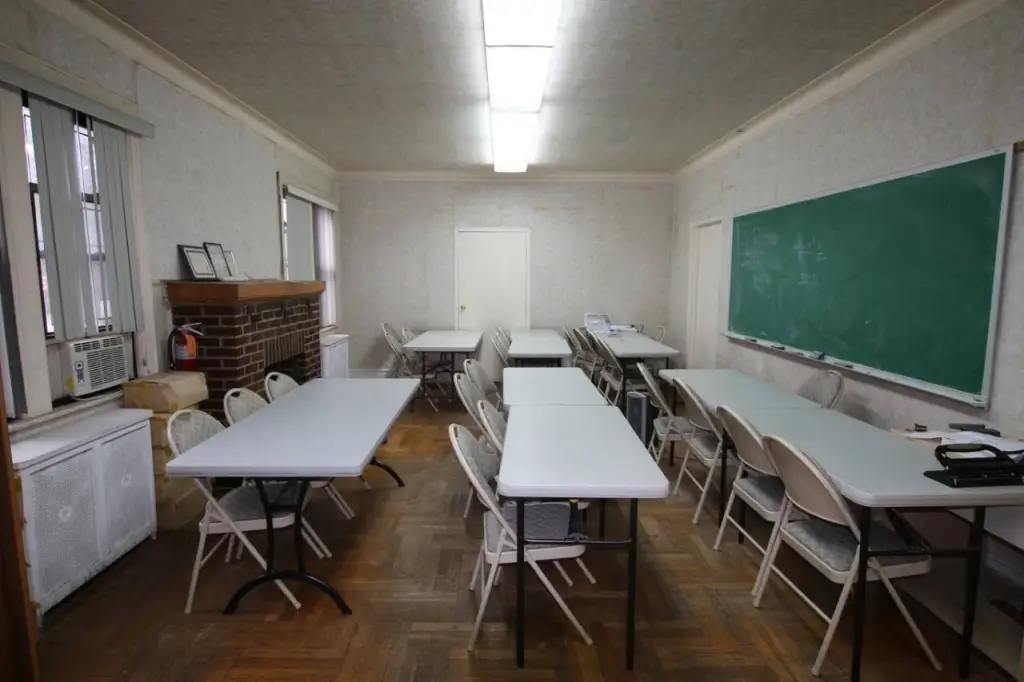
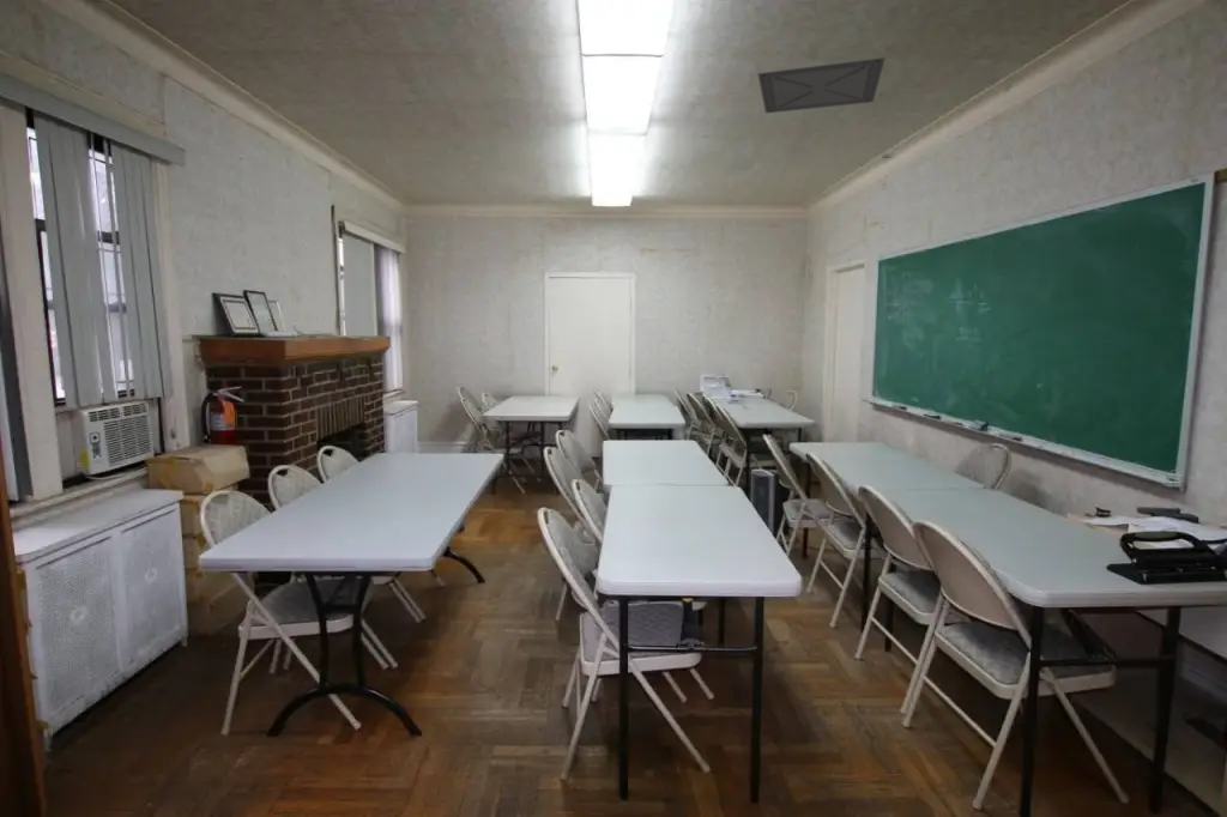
+ ceiling vent (818, 87)
